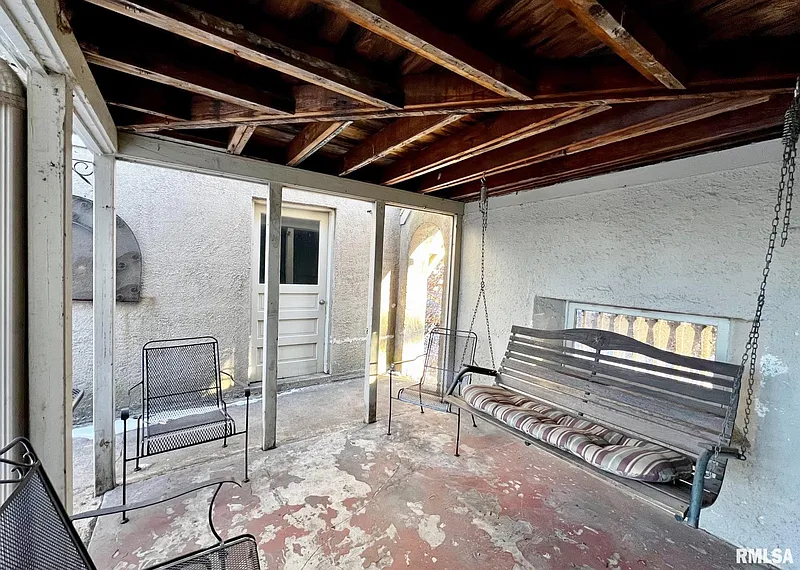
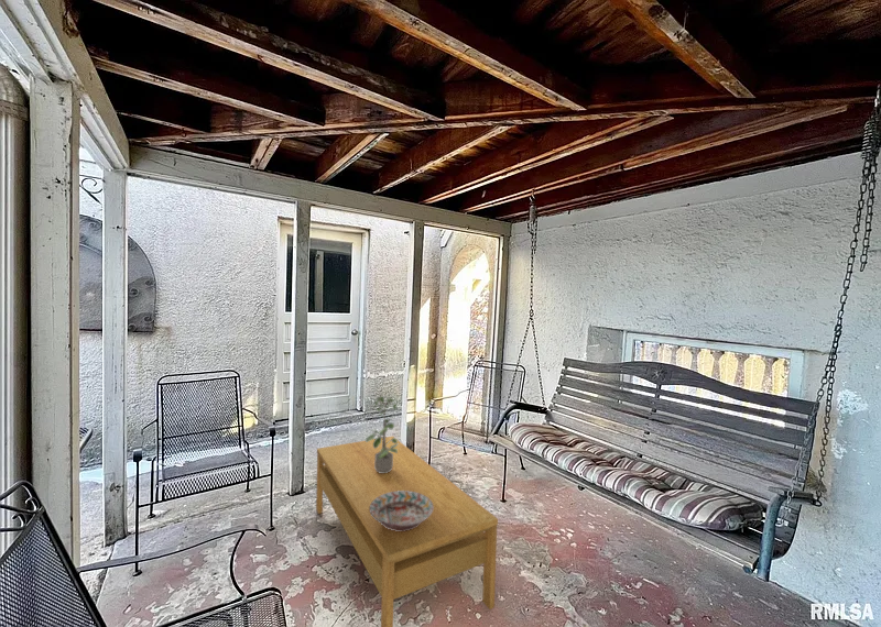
+ potted plant (384, 433)
+ coffee table (380, 522)
+ decorative bowl (401, 514)
